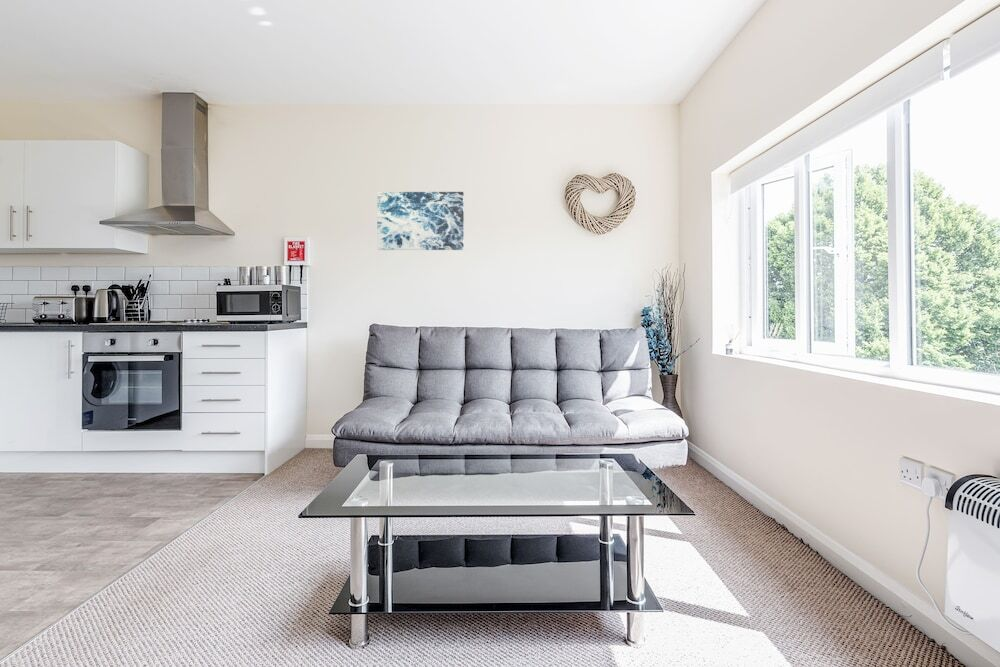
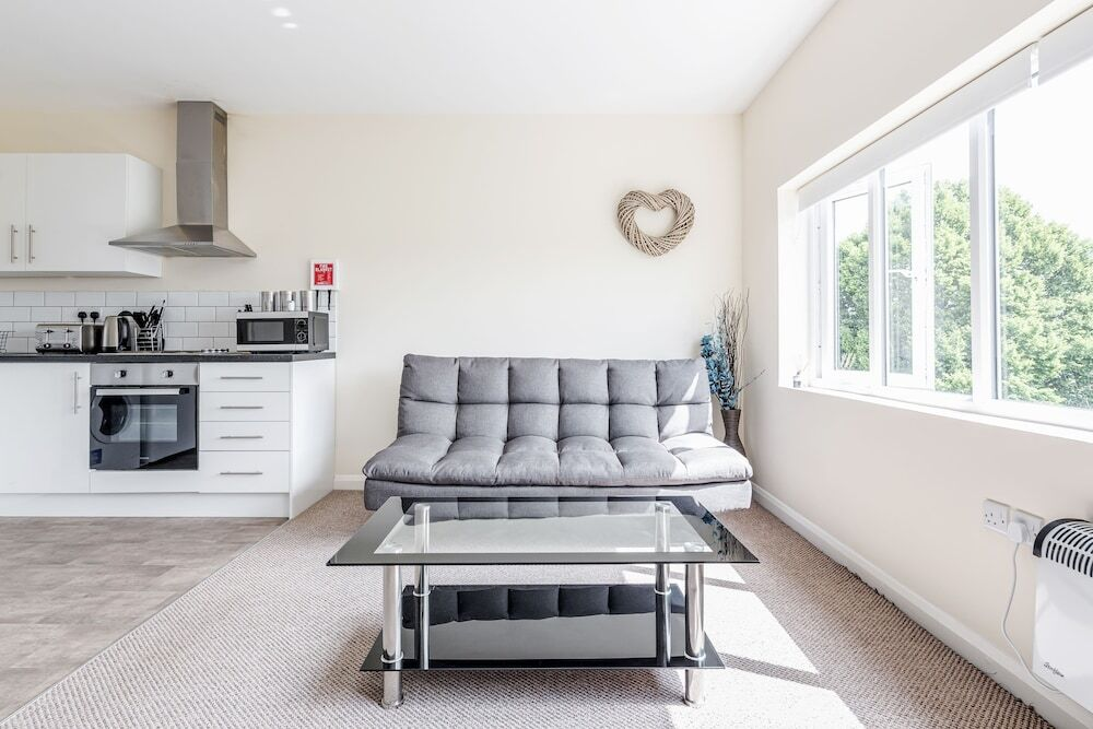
- wall art (420, 221)
